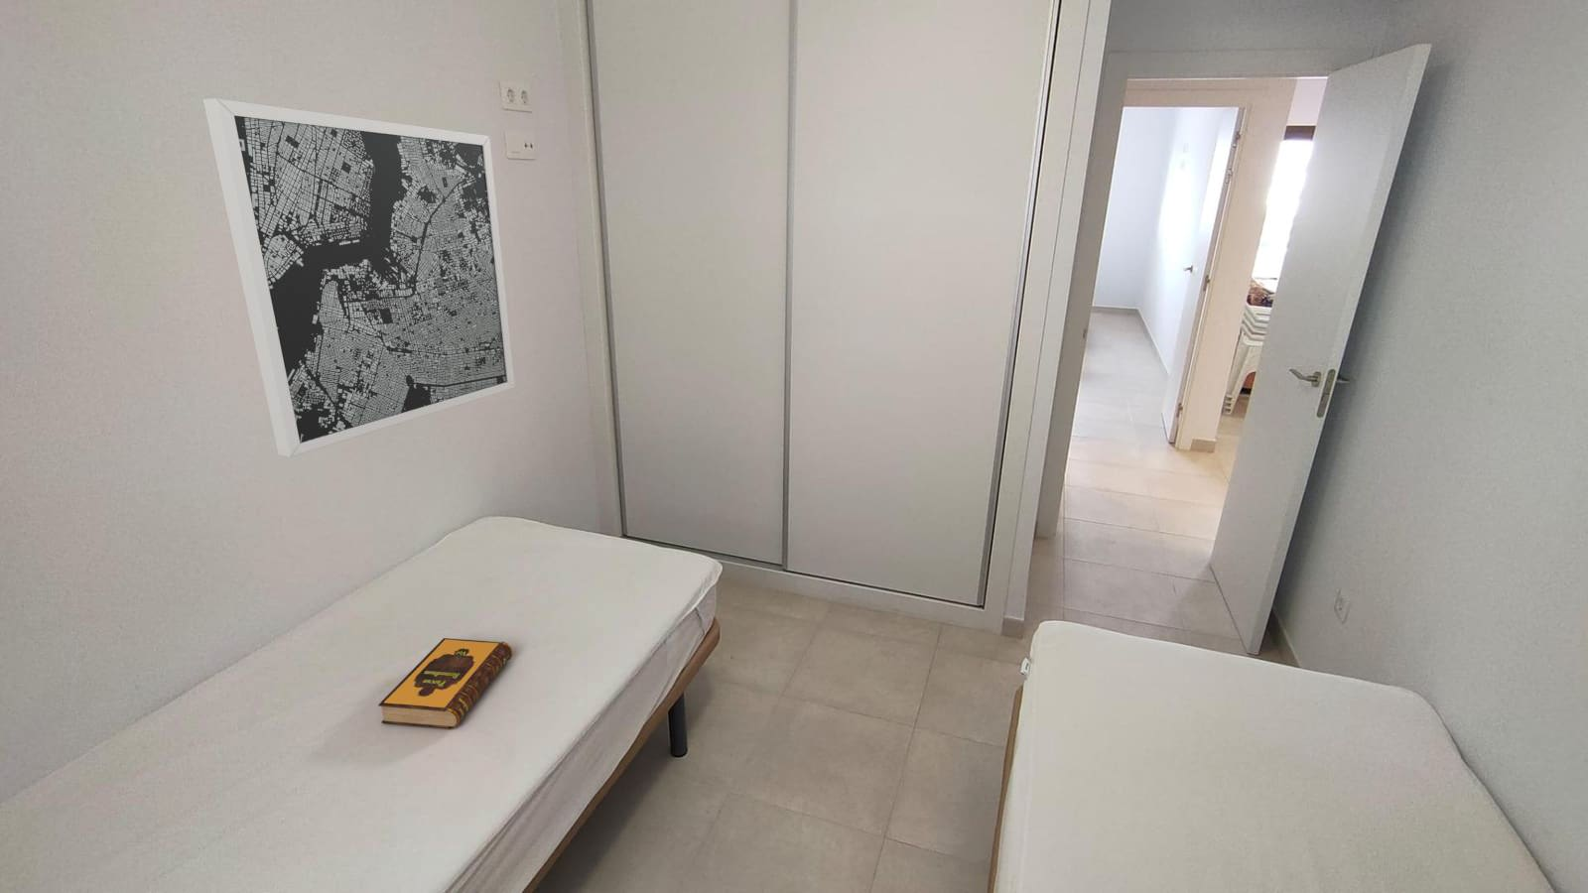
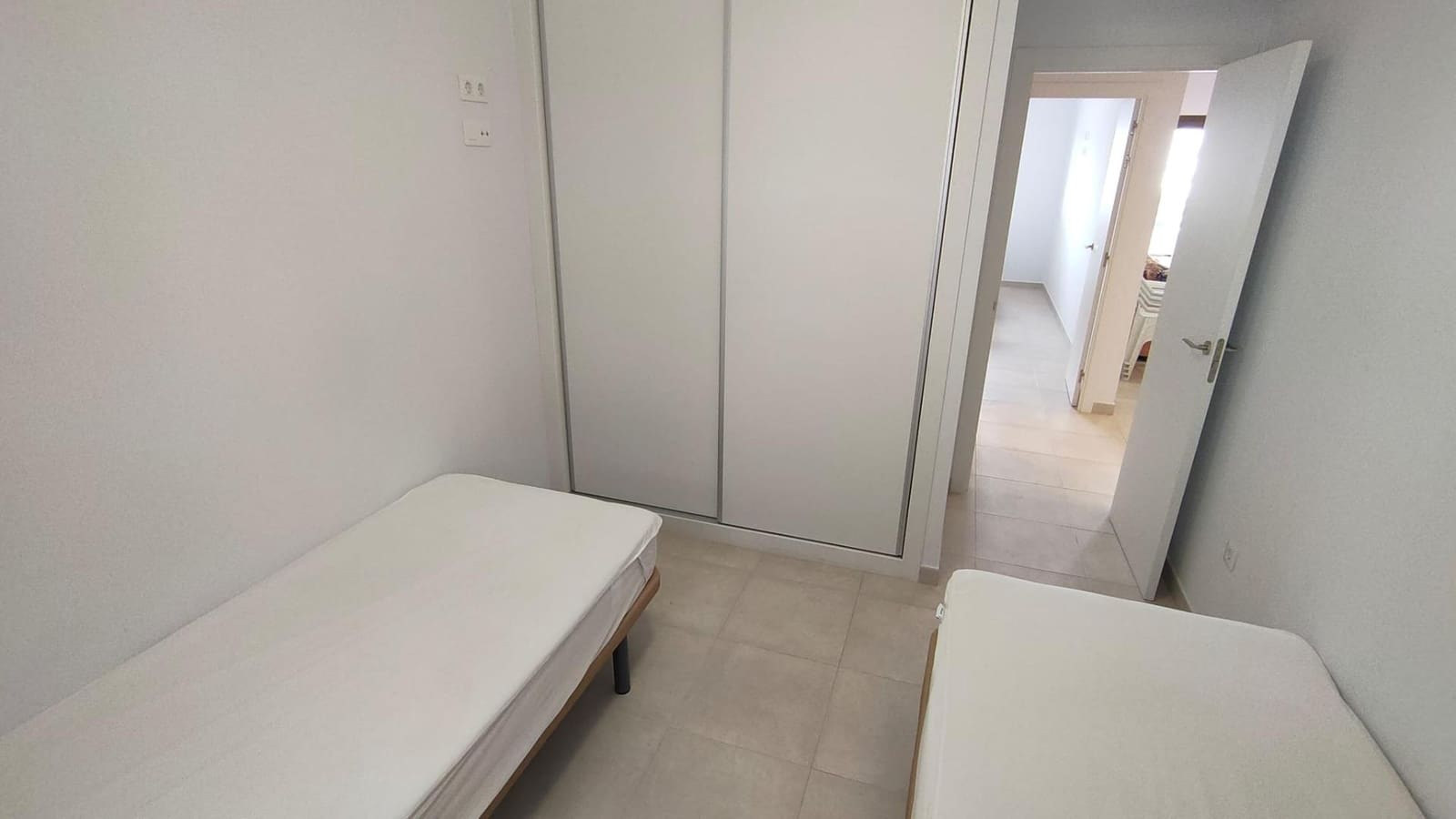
- hardback book (450, 680)
- wall art (394, 277)
